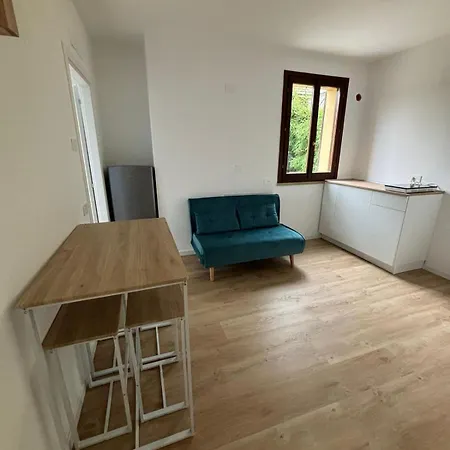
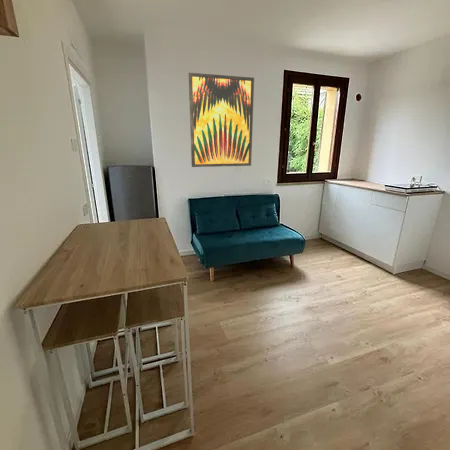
+ wall art (222, 123)
